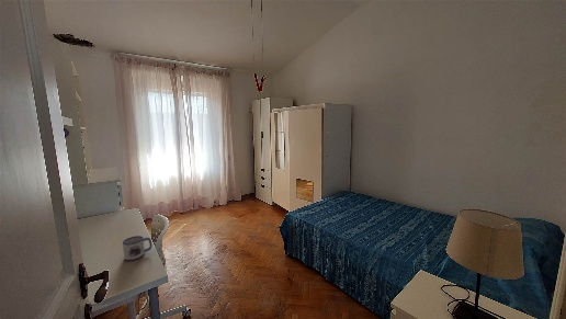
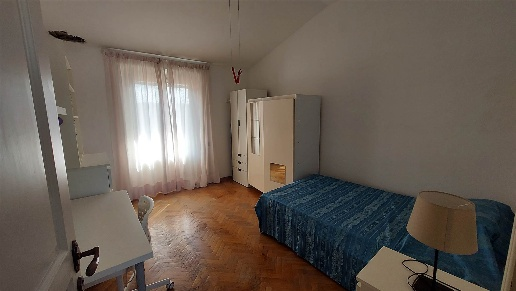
- mug (137, 247)
